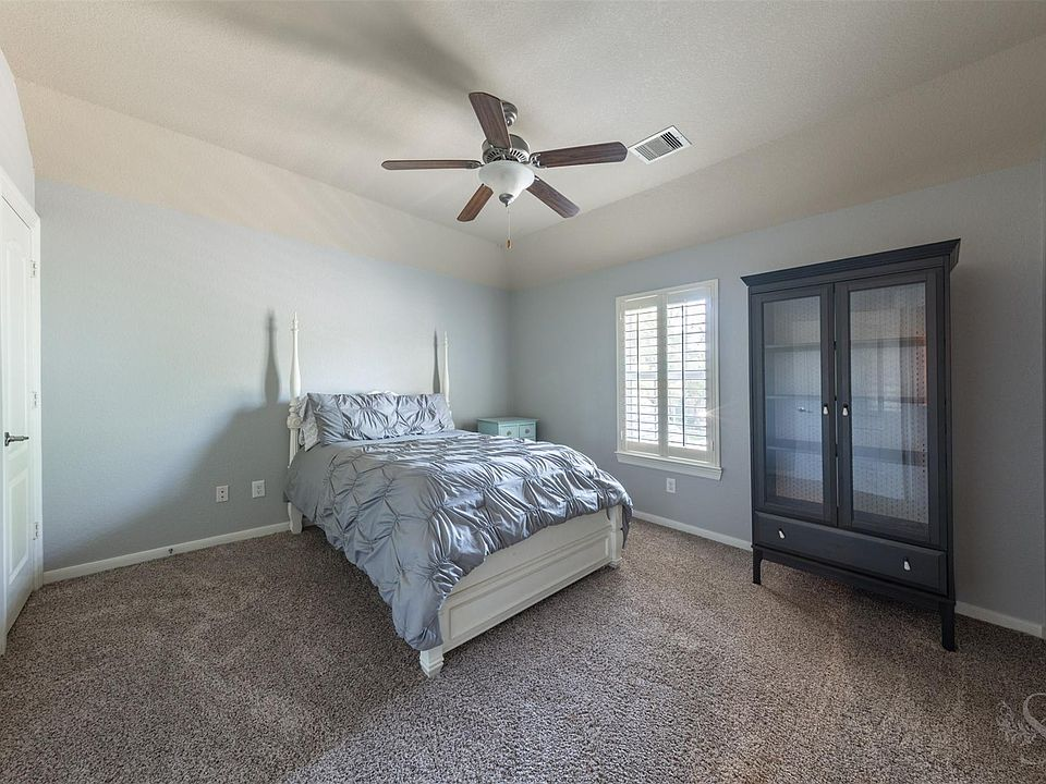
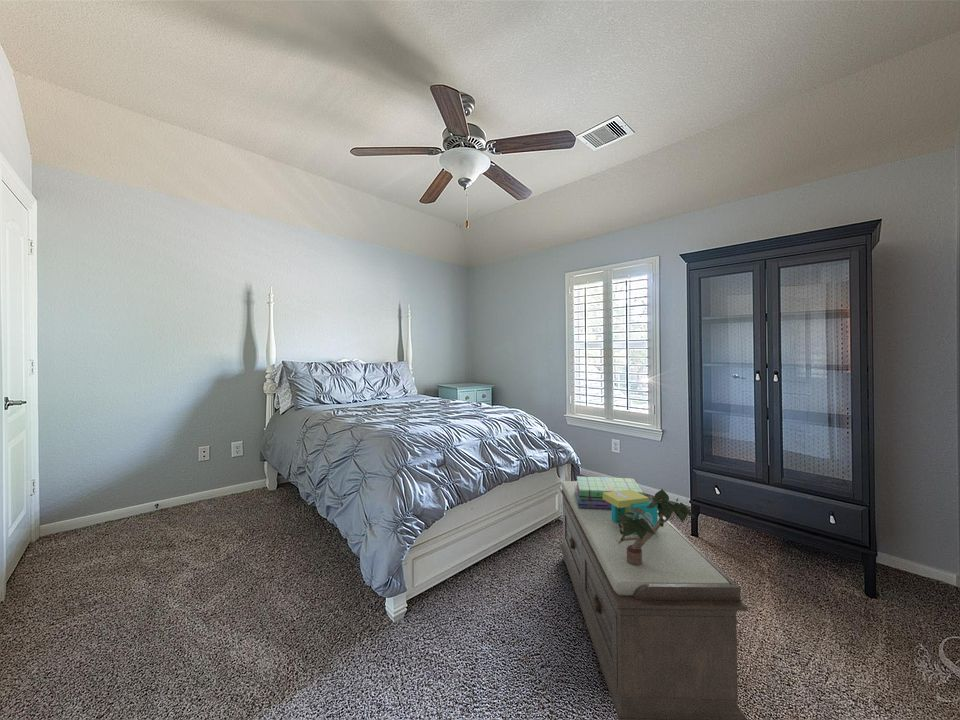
+ stack of books (607, 491)
+ potted plant (657, 528)
+ decorative box (628, 510)
+ bench (622, 570)
